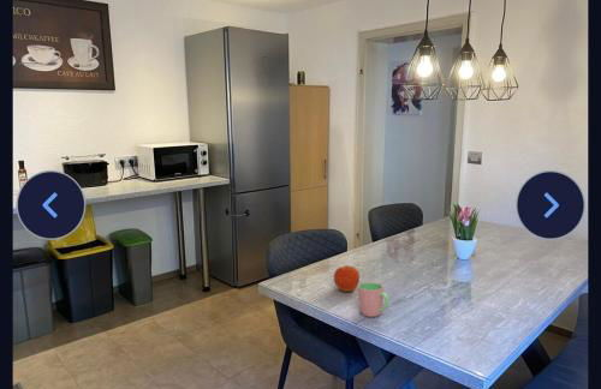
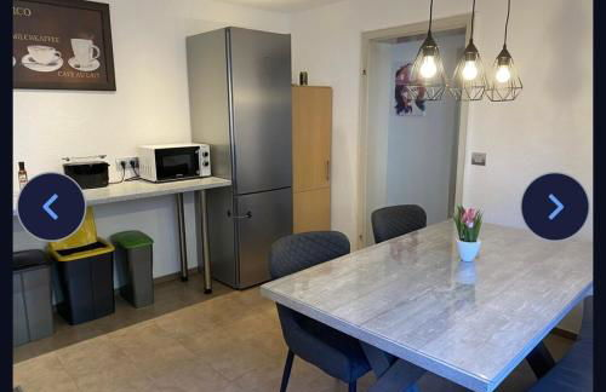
- fruit (346, 277)
- cup (374, 300)
